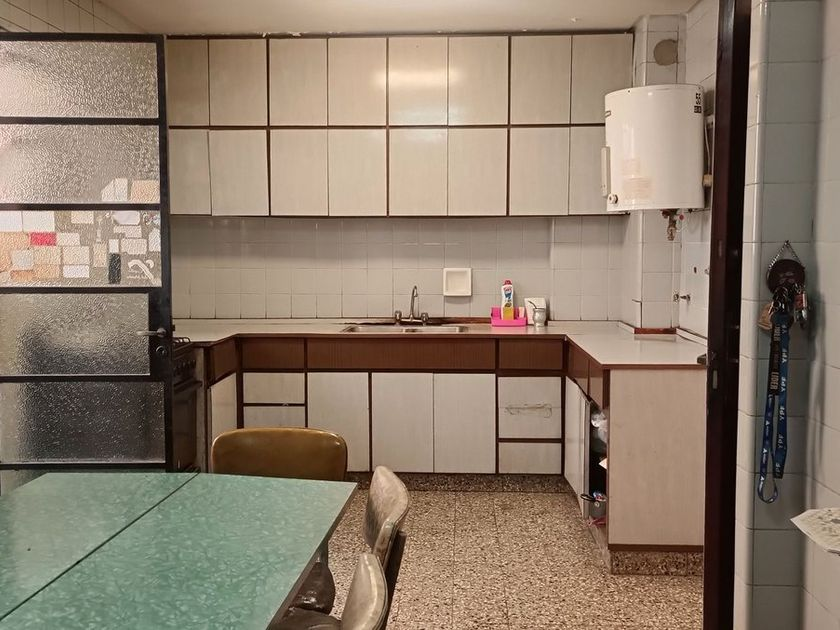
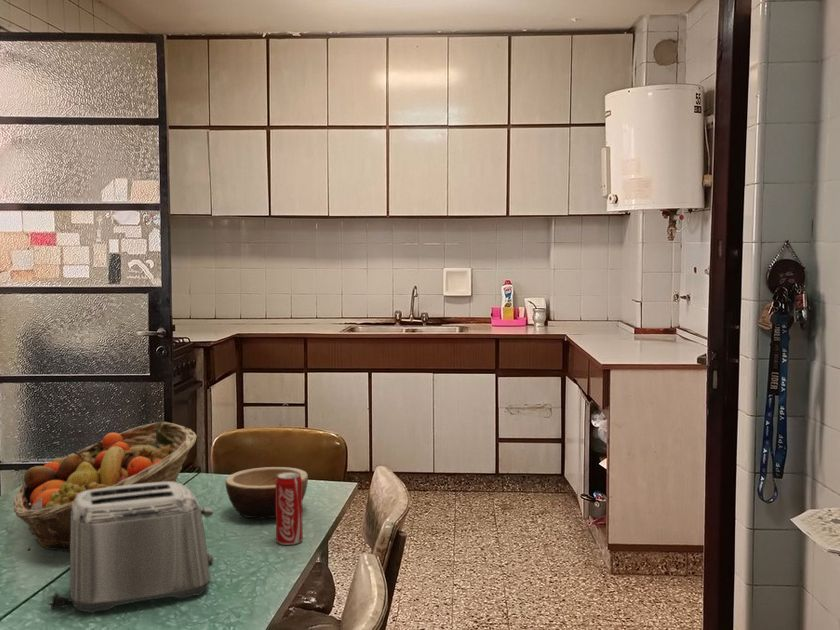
+ bowl (267, 493)
+ fruit basket (107, 481)
+ toaster (132, 543)
+ beverage can (289, 507)
